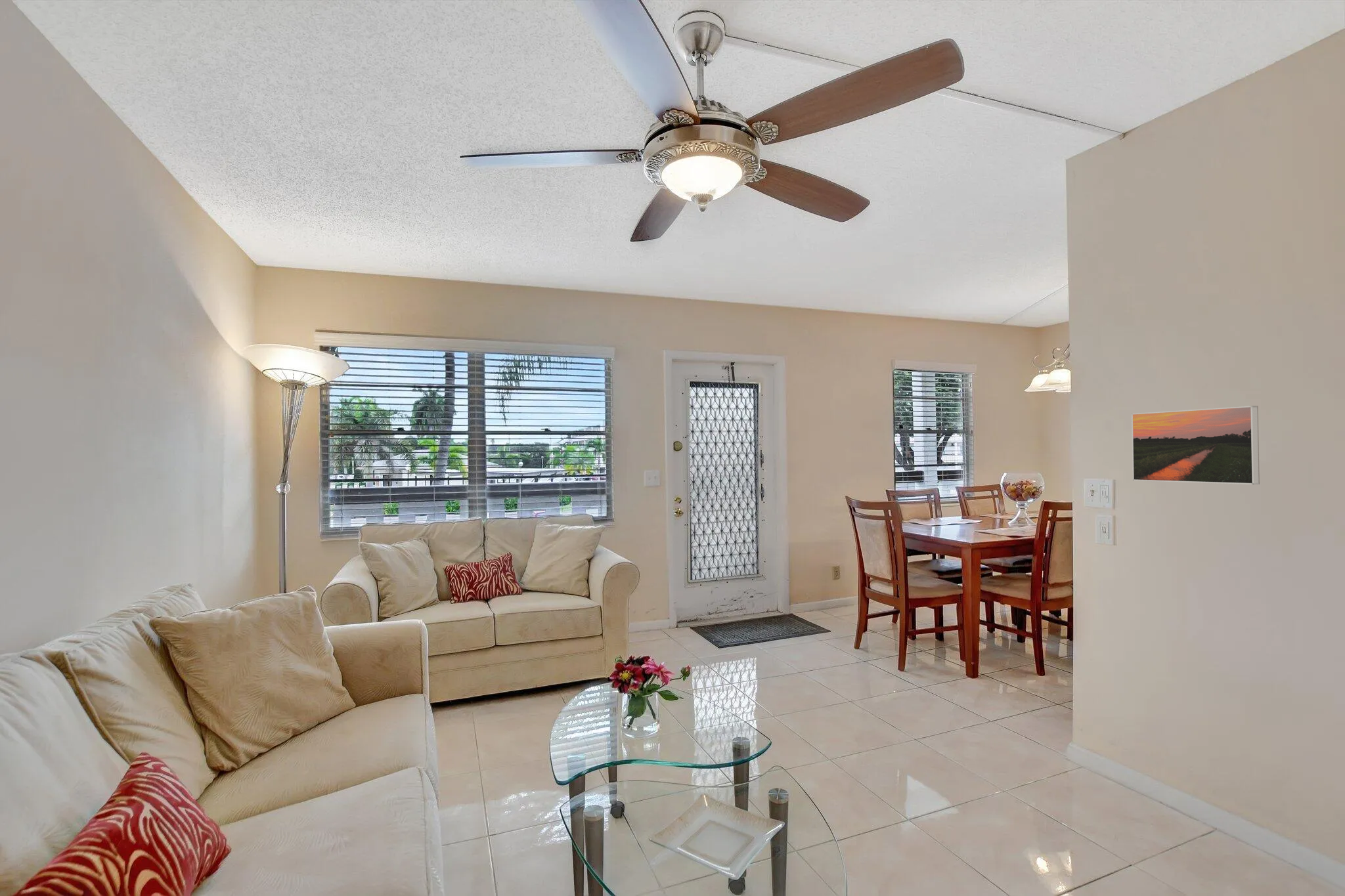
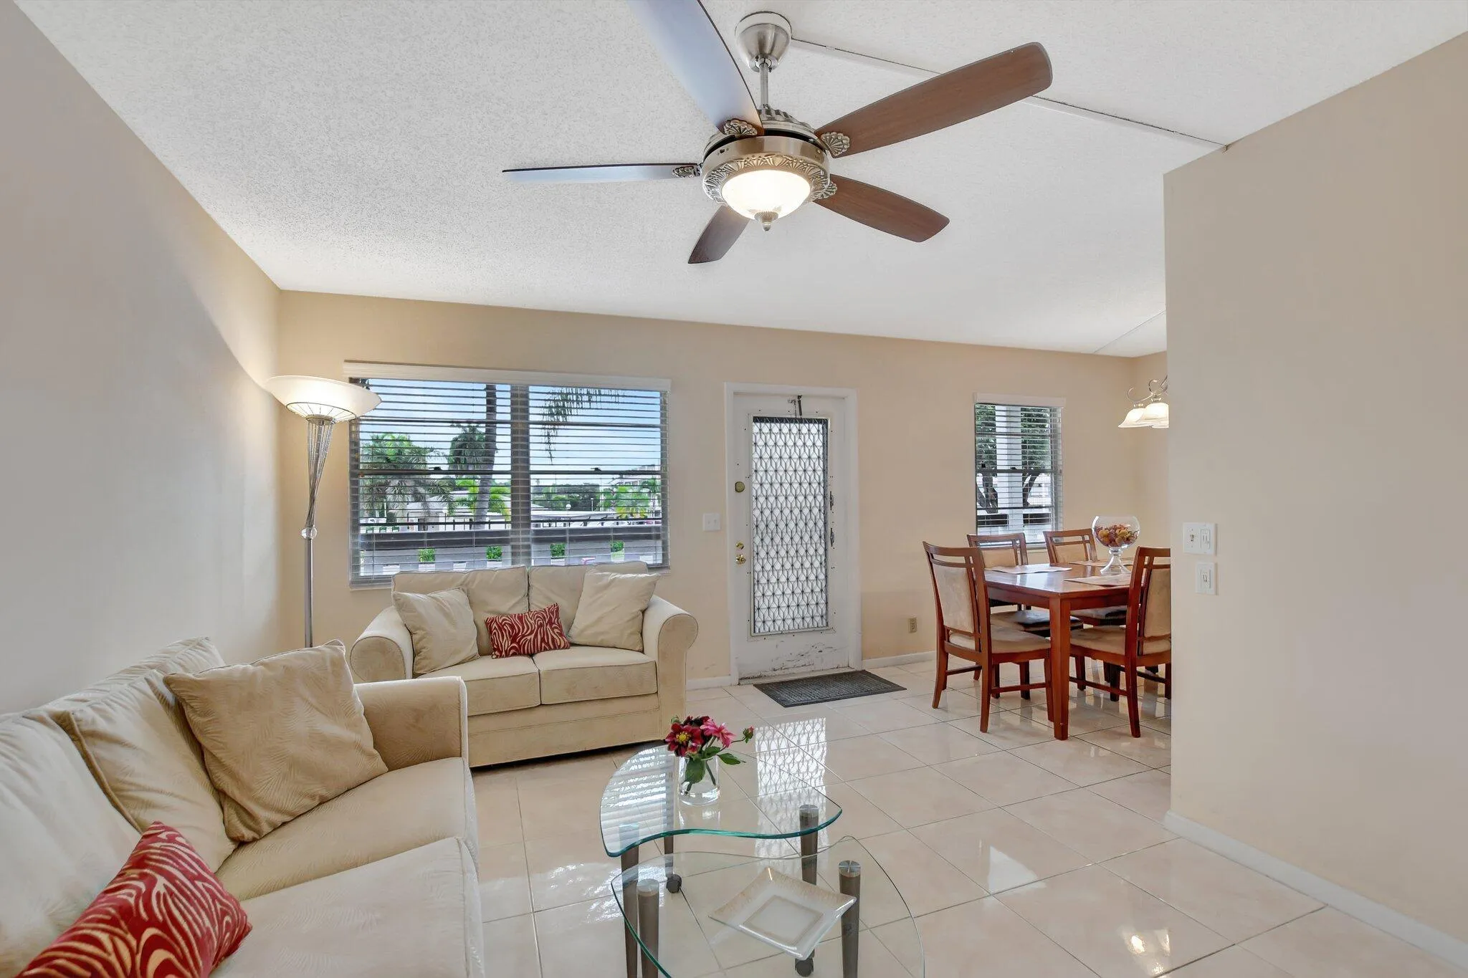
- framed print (1190, 446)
